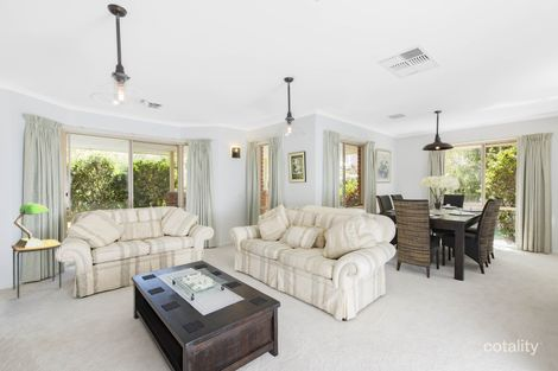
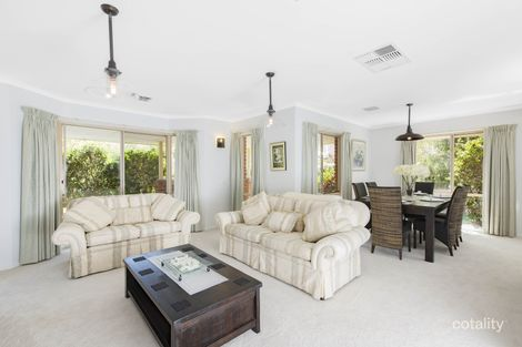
- table lamp (24, 226)
- side table (52, 266)
